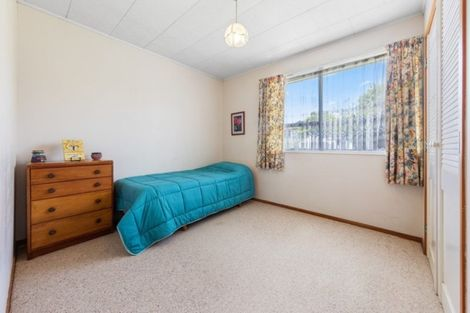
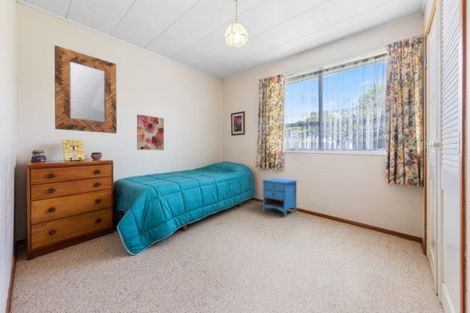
+ wall art (151, 133)
+ home mirror (88, 93)
+ nightstand (279, 195)
